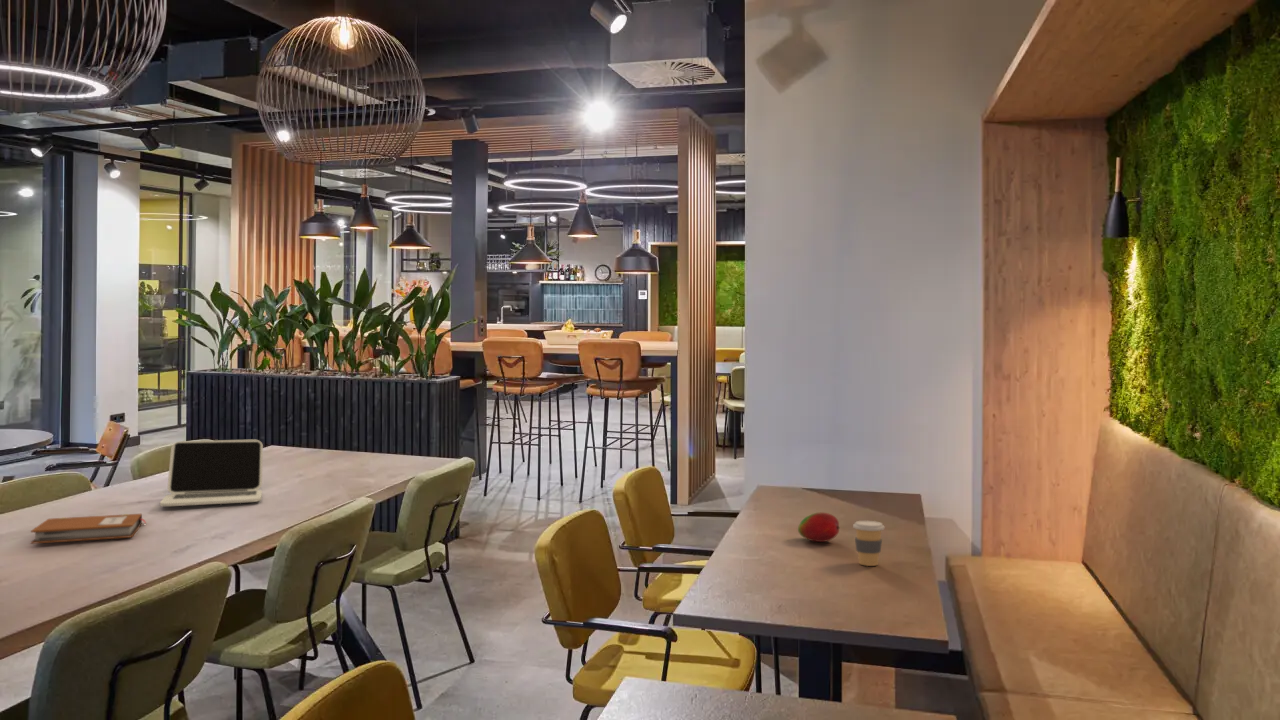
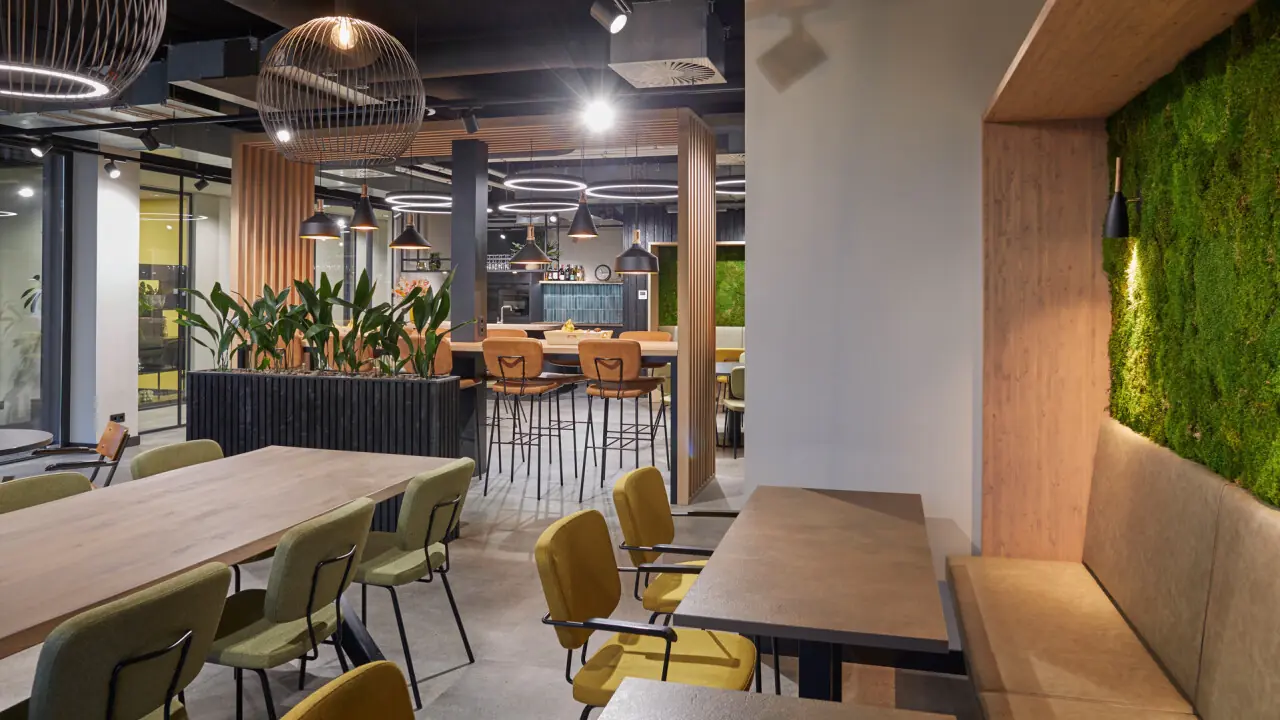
- fruit (818, 526)
- laptop (214, 470)
- notebook (92, 527)
- coffee cup (868, 543)
